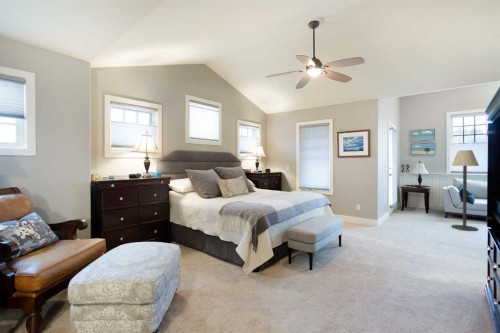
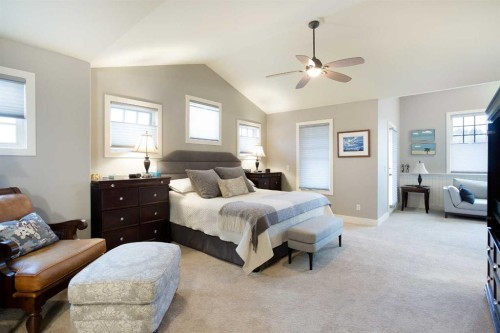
- floor lamp (464, 189)
